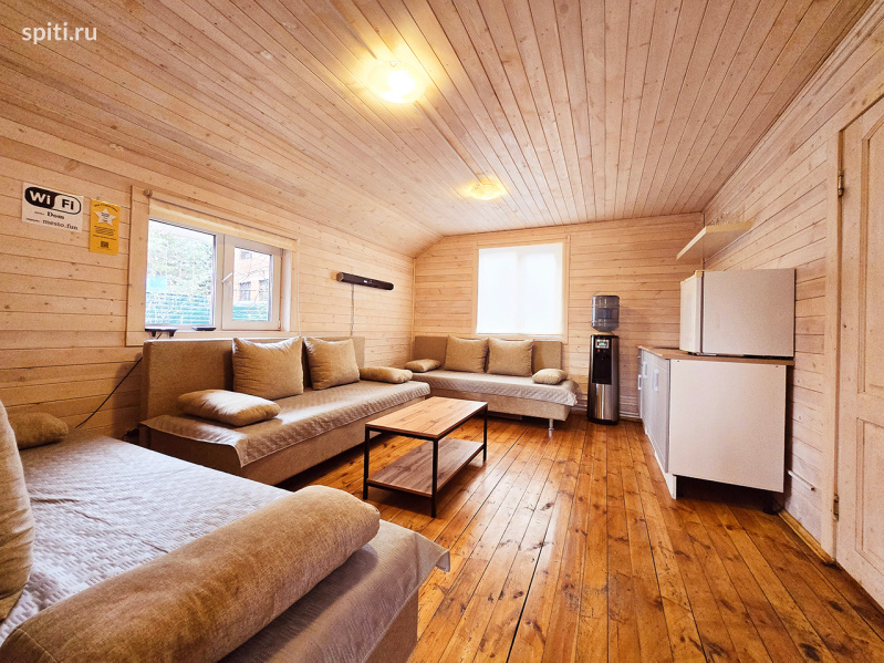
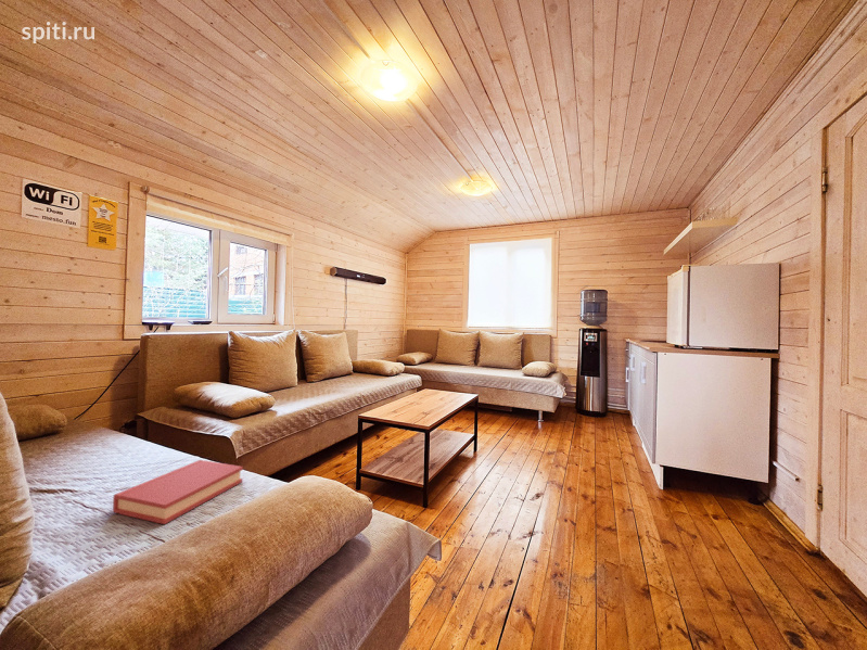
+ hardback book (183, 487)
